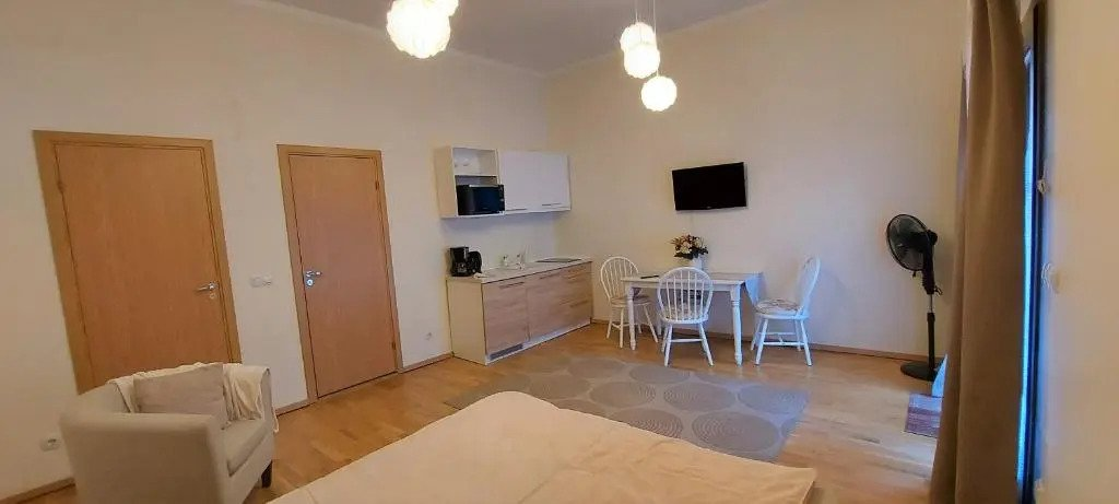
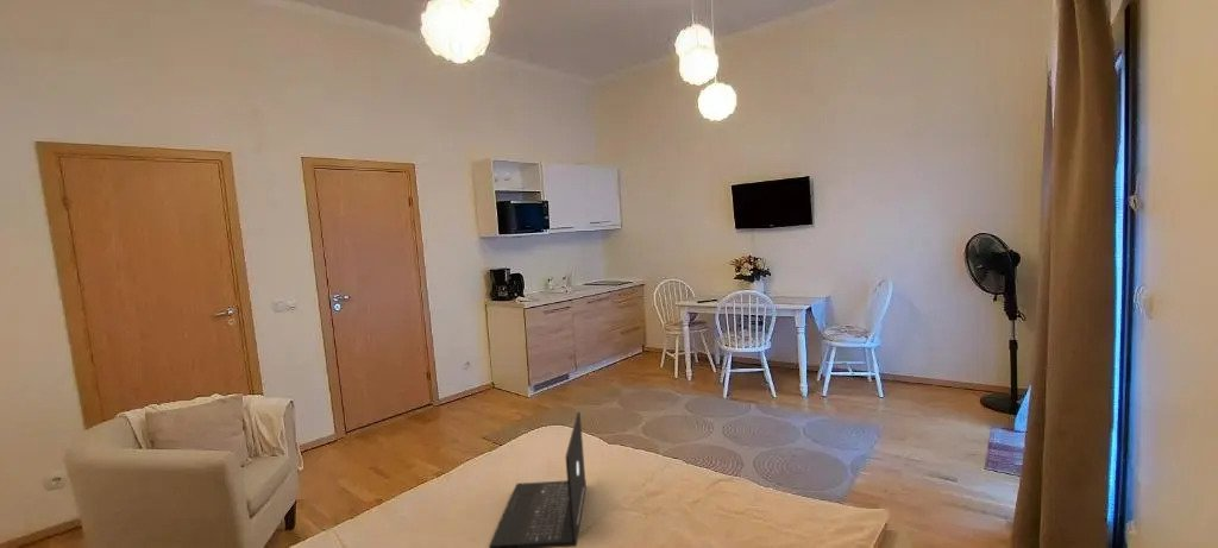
+ laptop (539, 483)
